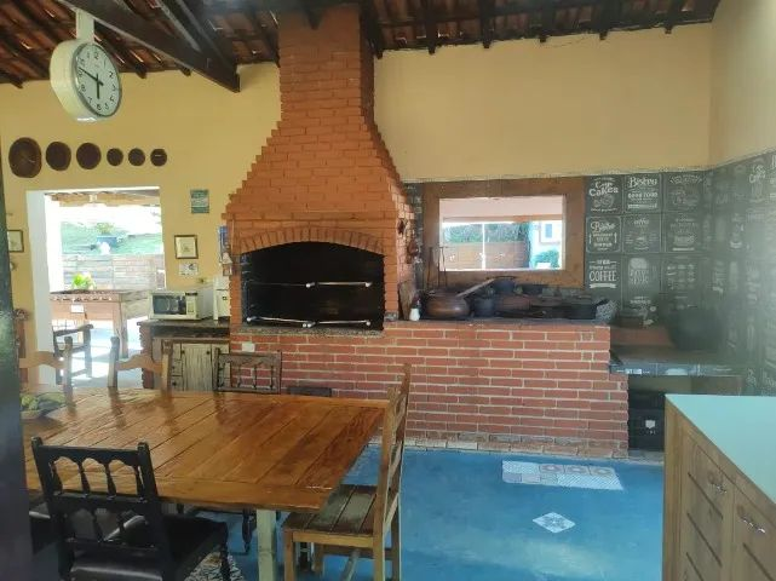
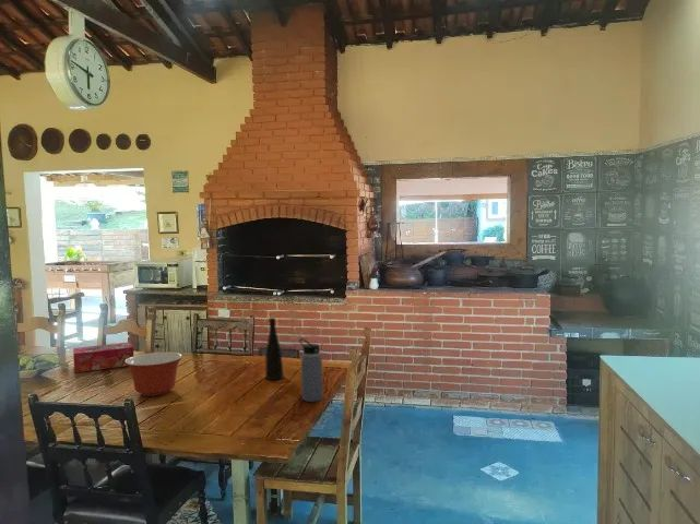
+ mixing bowl (154, 374)
+ tissue box (104, 356)
+ water bottle (310, 368)
+ vase (273, 347)
